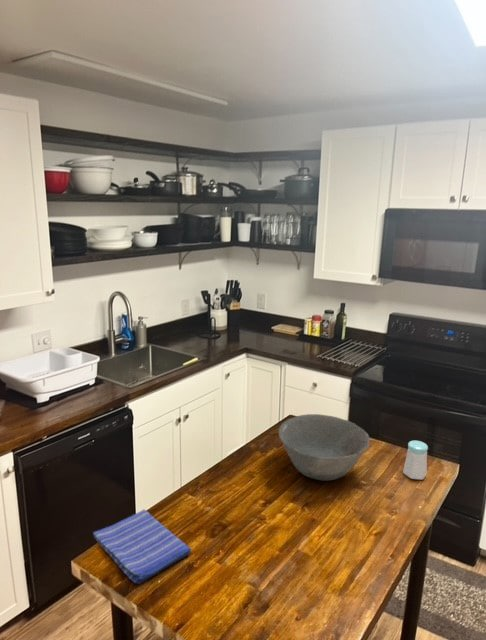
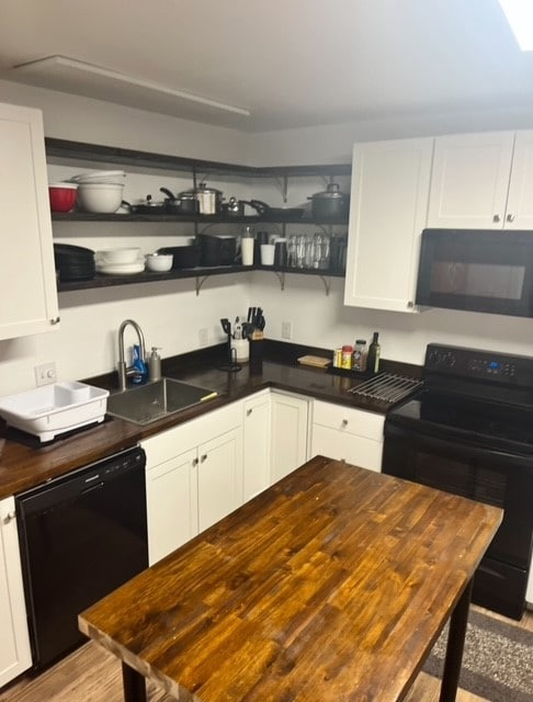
- dish towel (141, 542)
- salt shaker (416, 459)
- bowl (322, 452)
